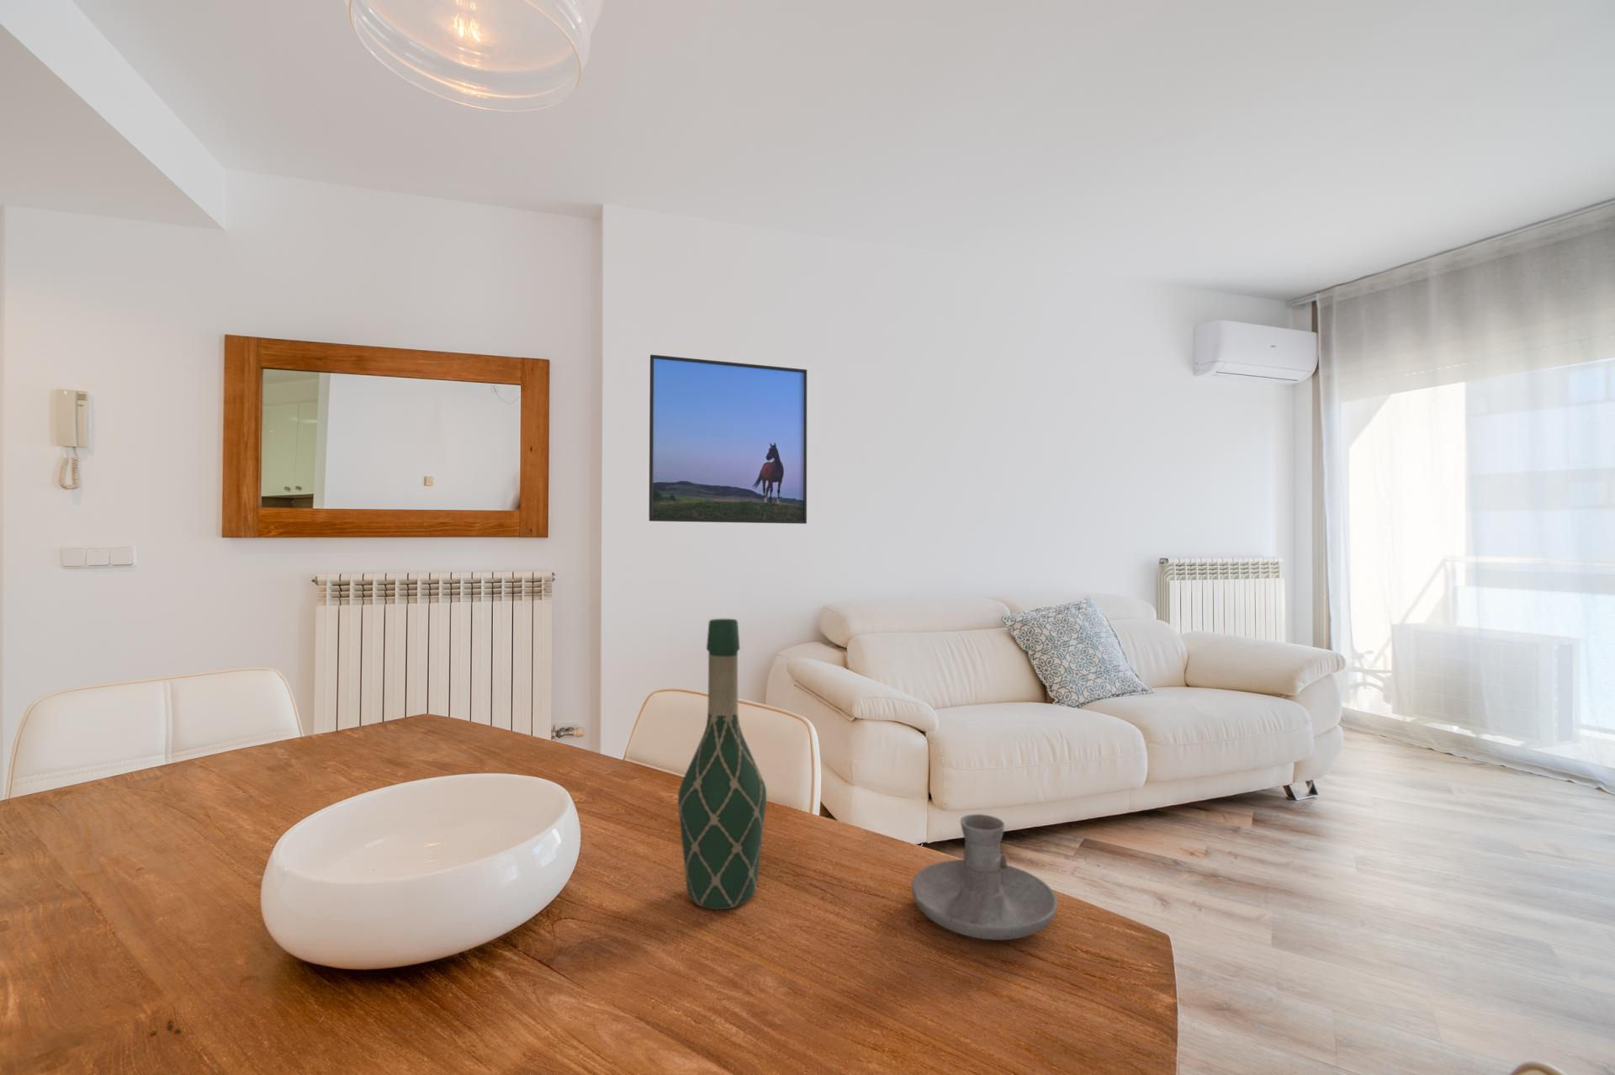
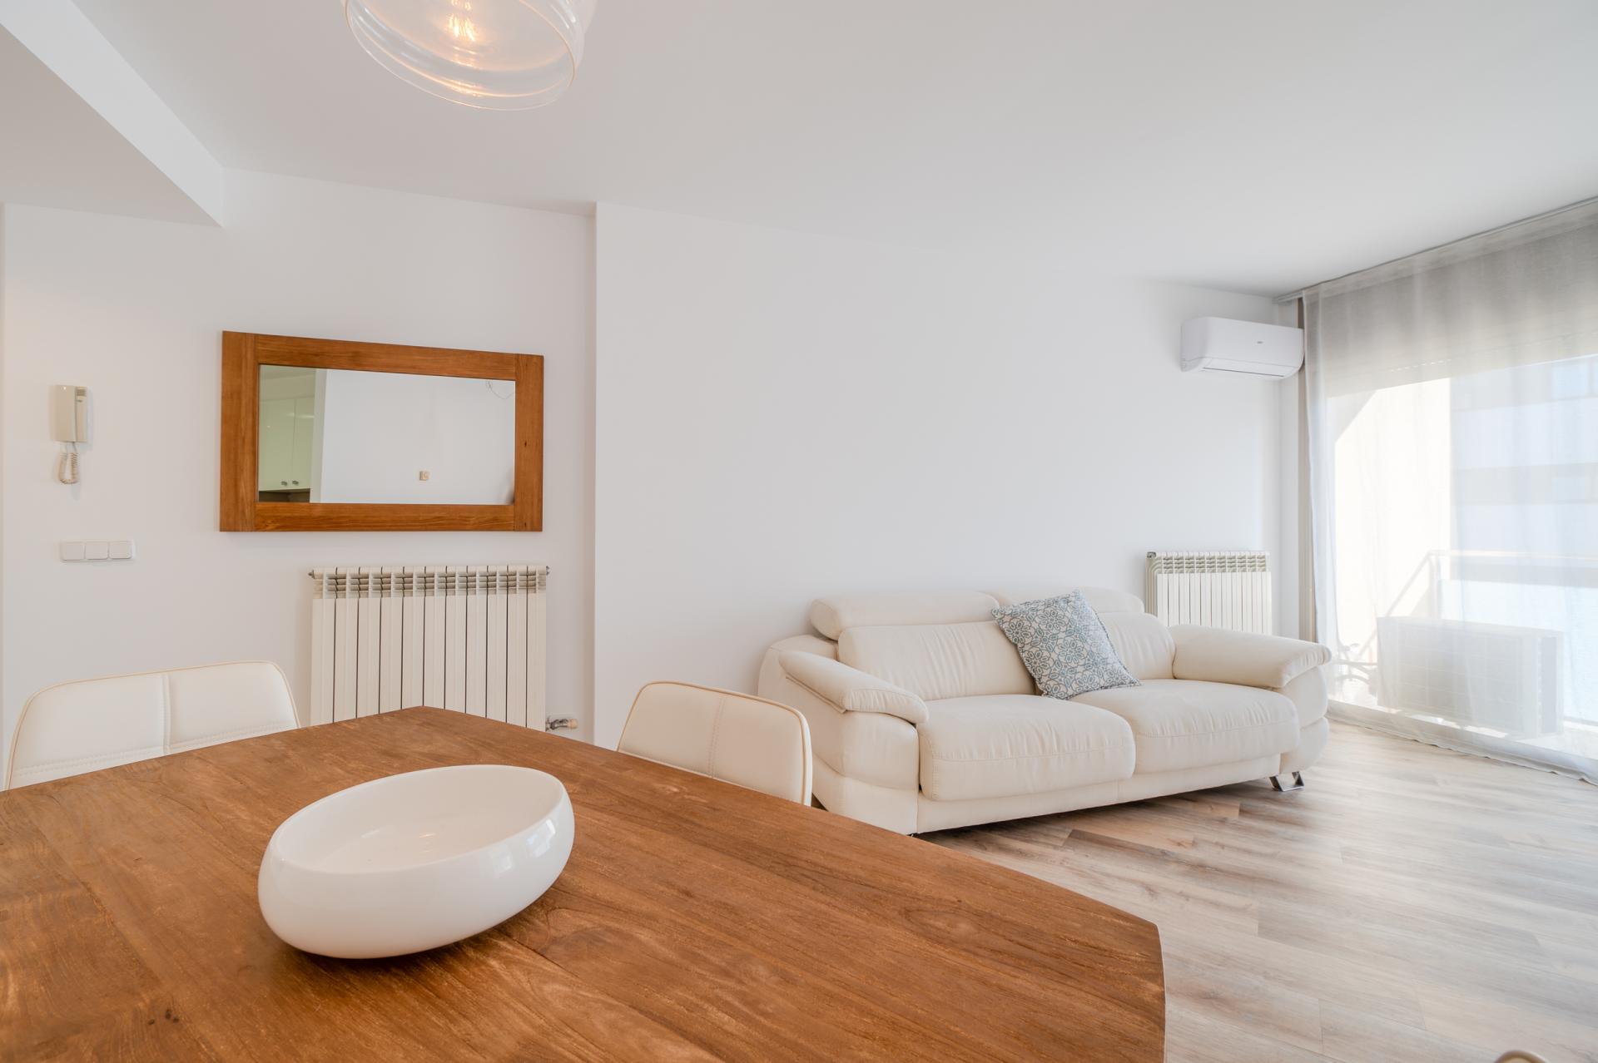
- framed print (731, 442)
- wine bottle (722, 756)
- candle holder (983, 861)
